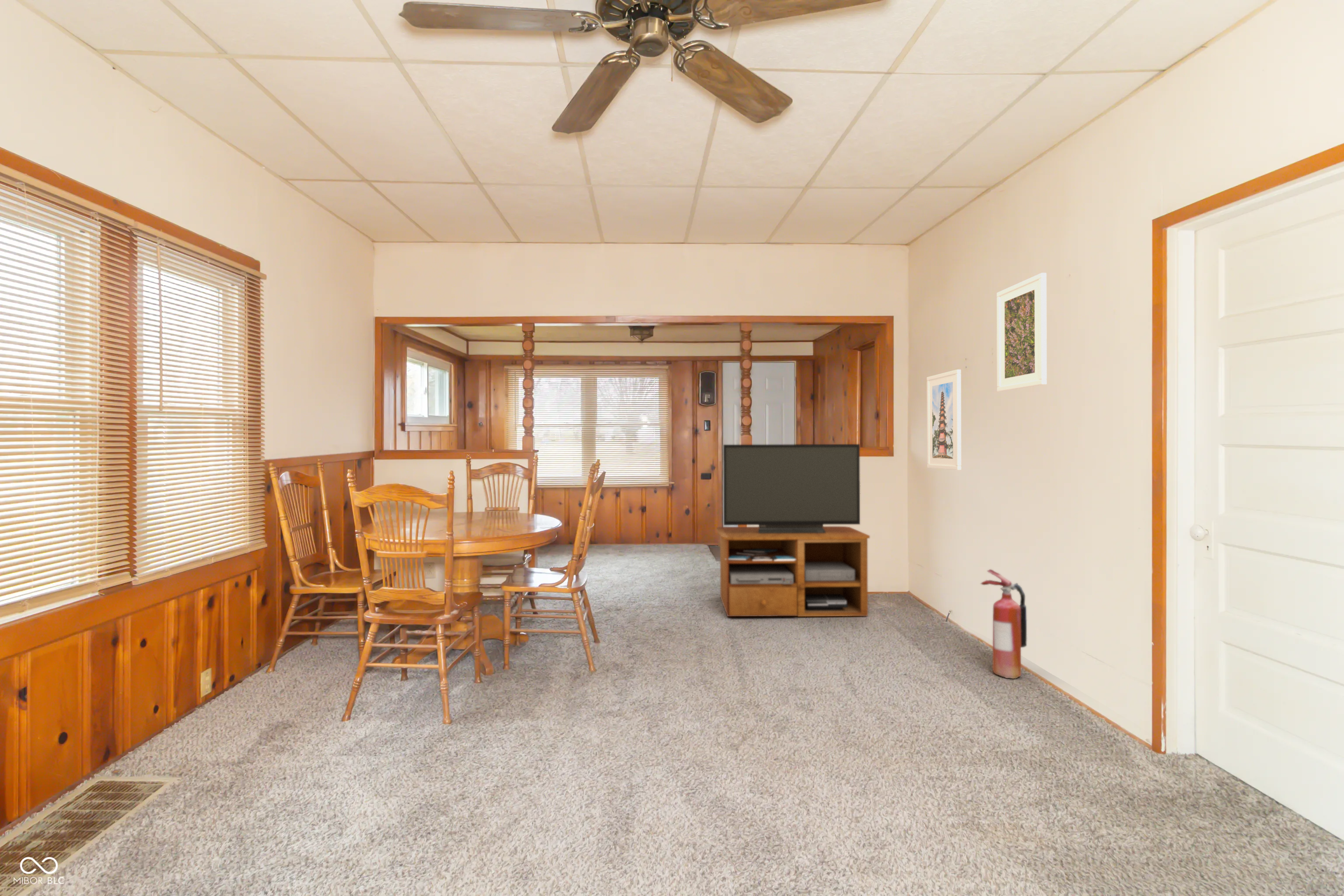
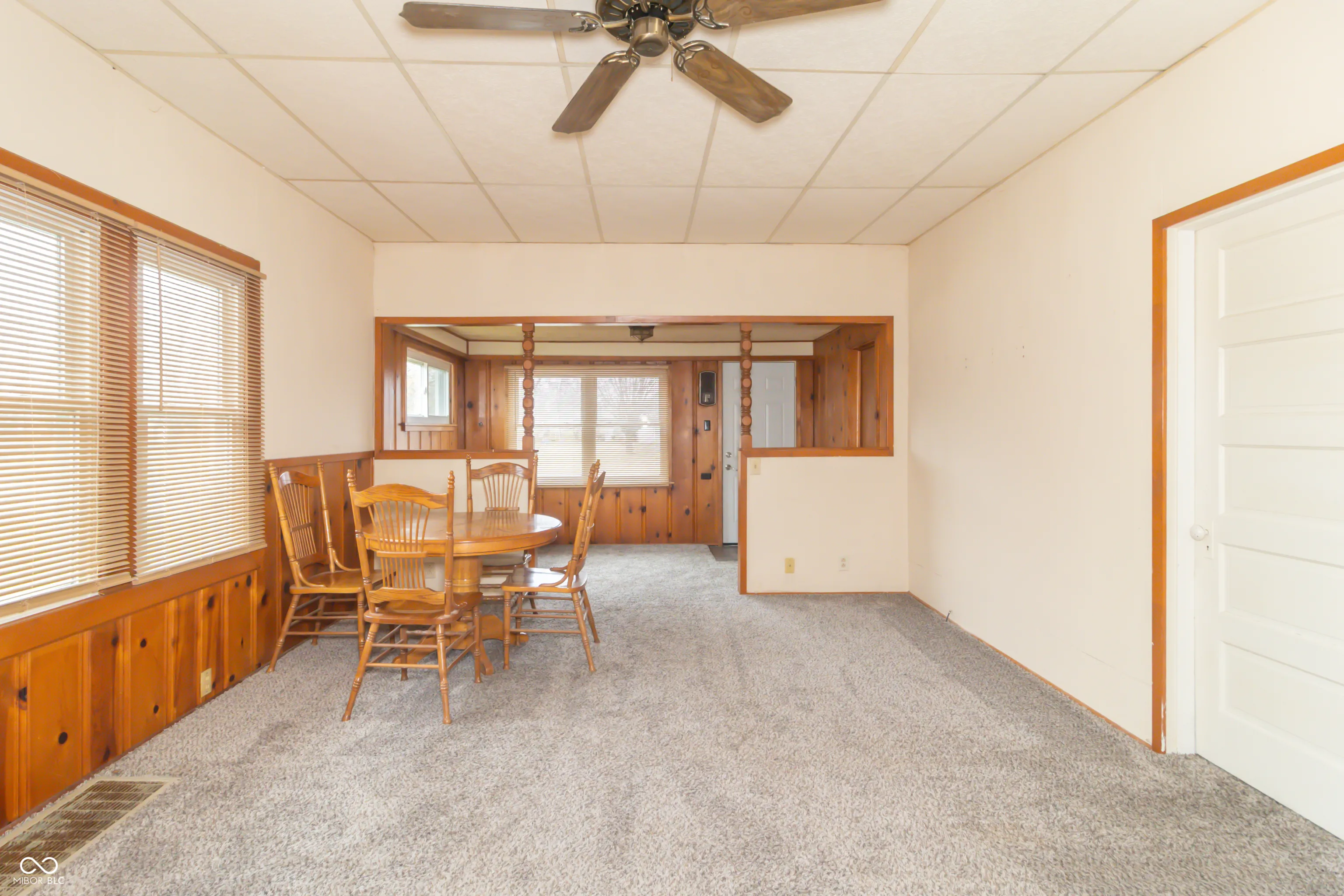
- fire extinguisher (1009, 622)
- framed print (943, 421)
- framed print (1020, 336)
- tv stand (790, 525)
